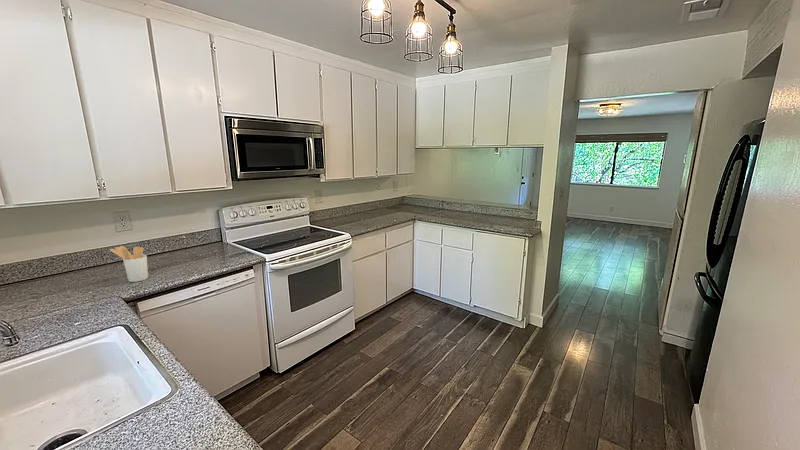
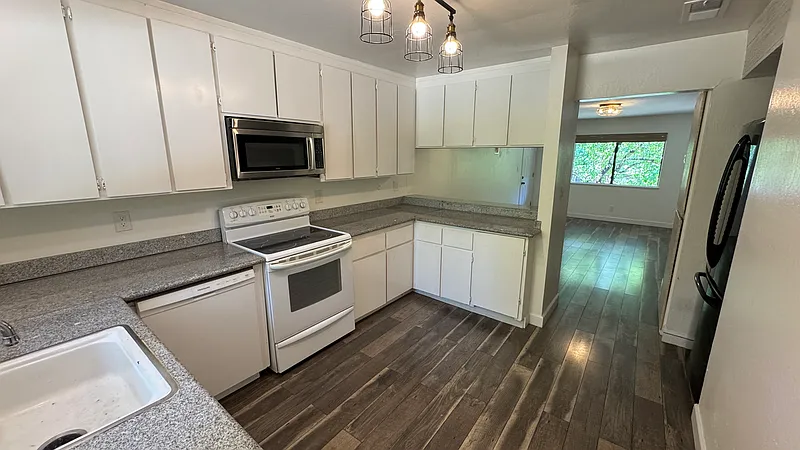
- utensil holder (130, 262)
